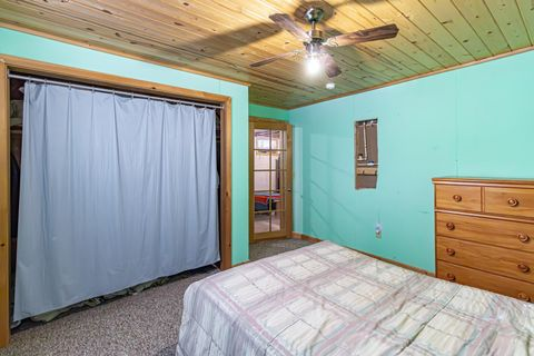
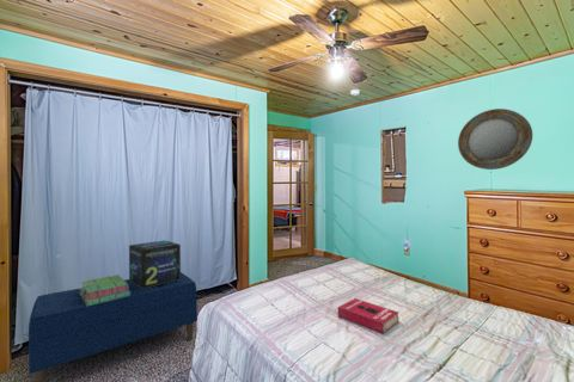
+ bench (121, 319)
+ home mirror (491, 138)
+ stack of books (104, 288)
+ decorative box (154, 261)
+ book (367, 314)
